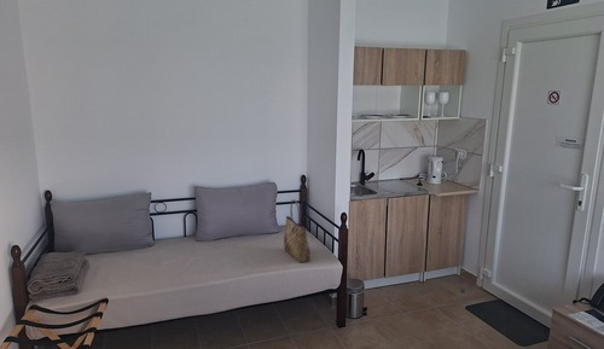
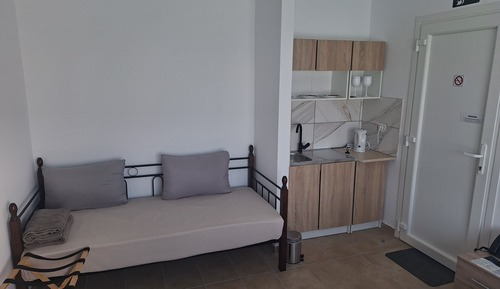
- tote bag (296, 227)
